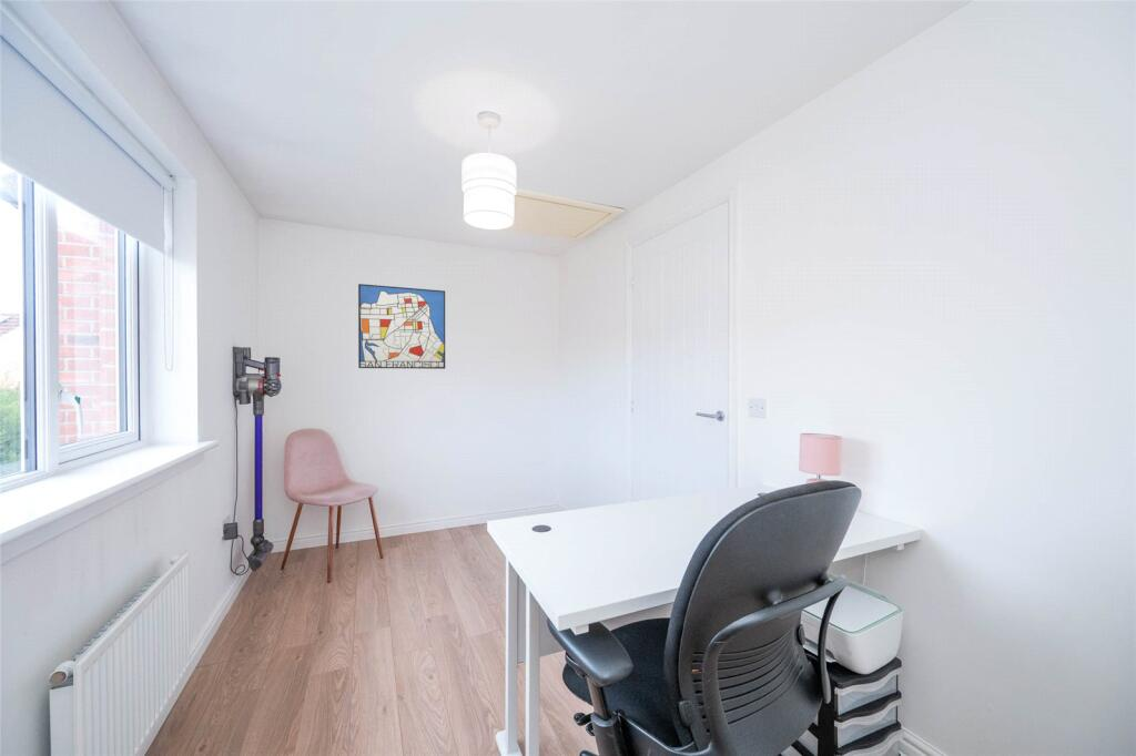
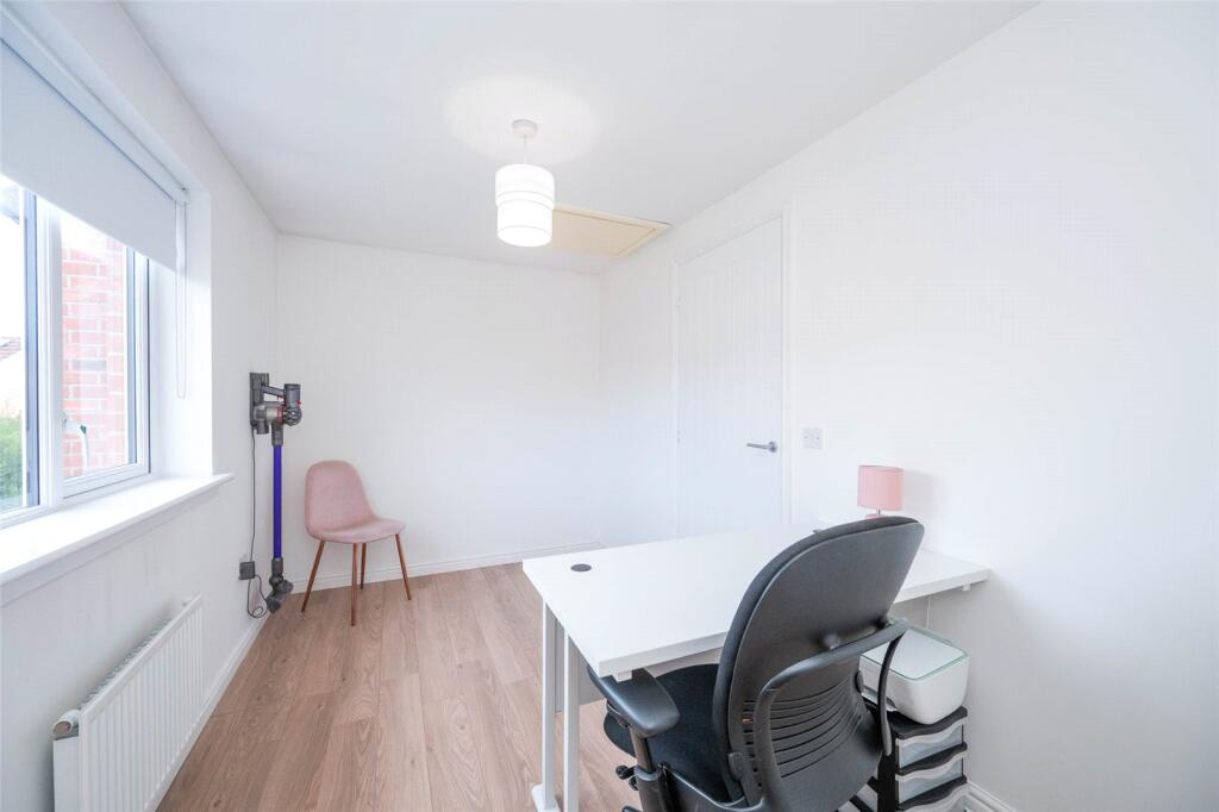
- wall art (403, 327)
